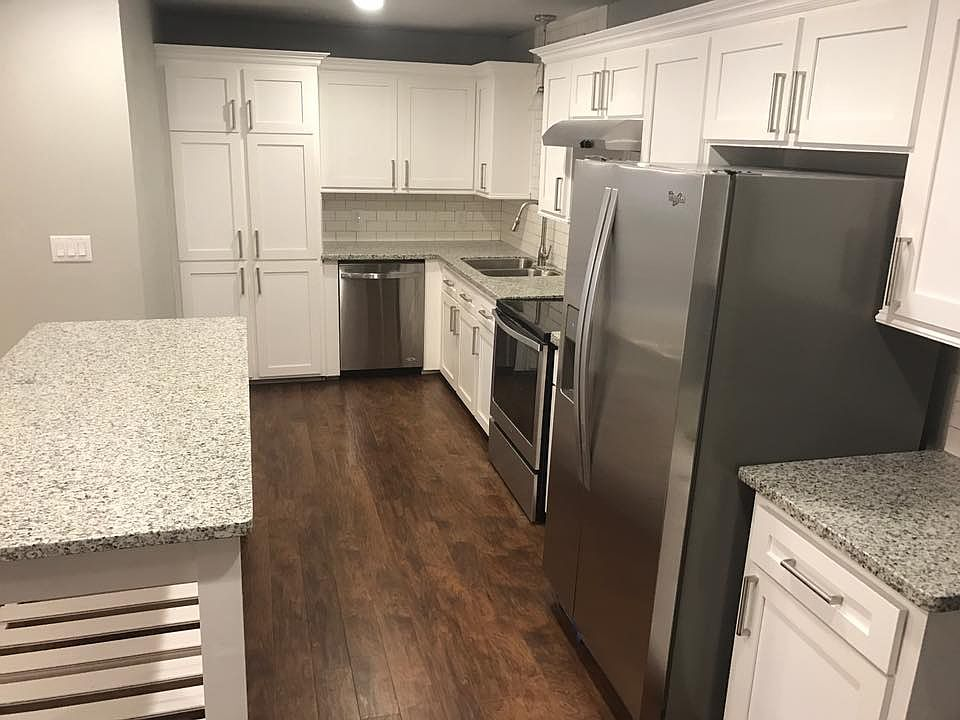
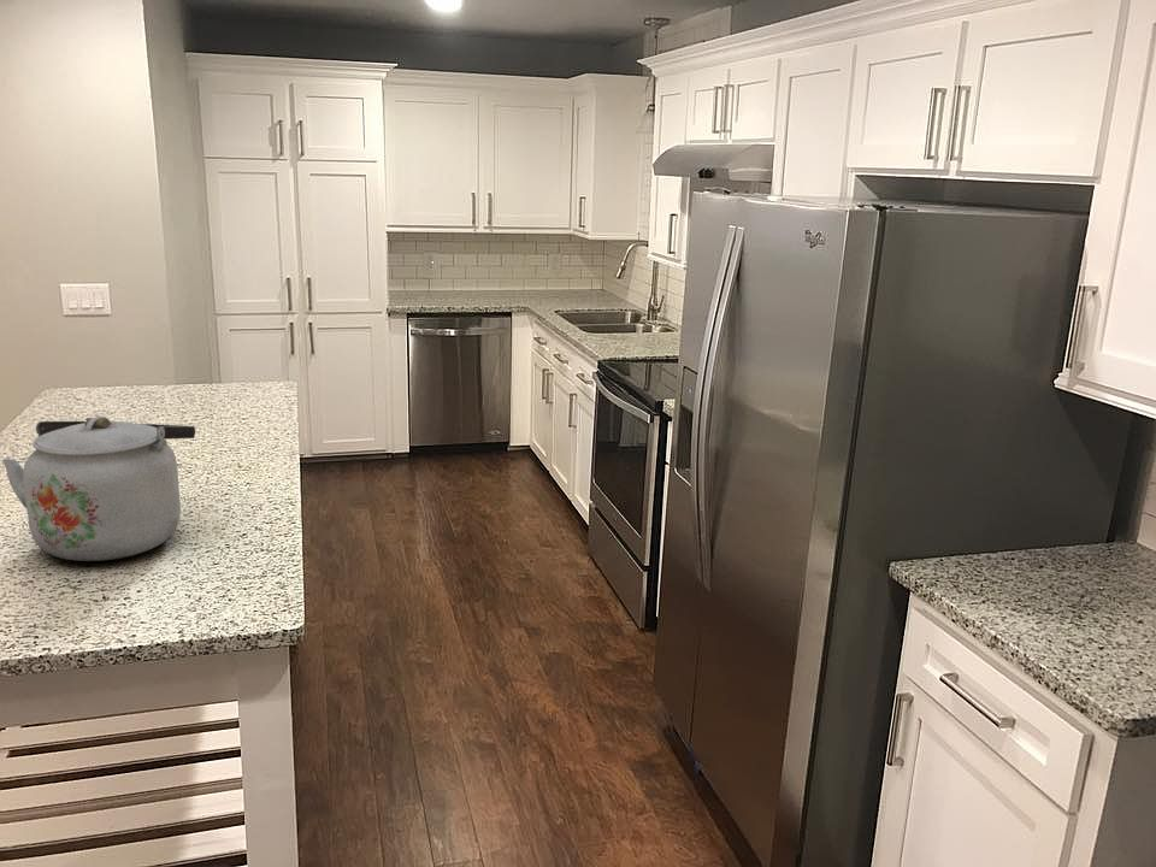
+ kettle (90, 479)
